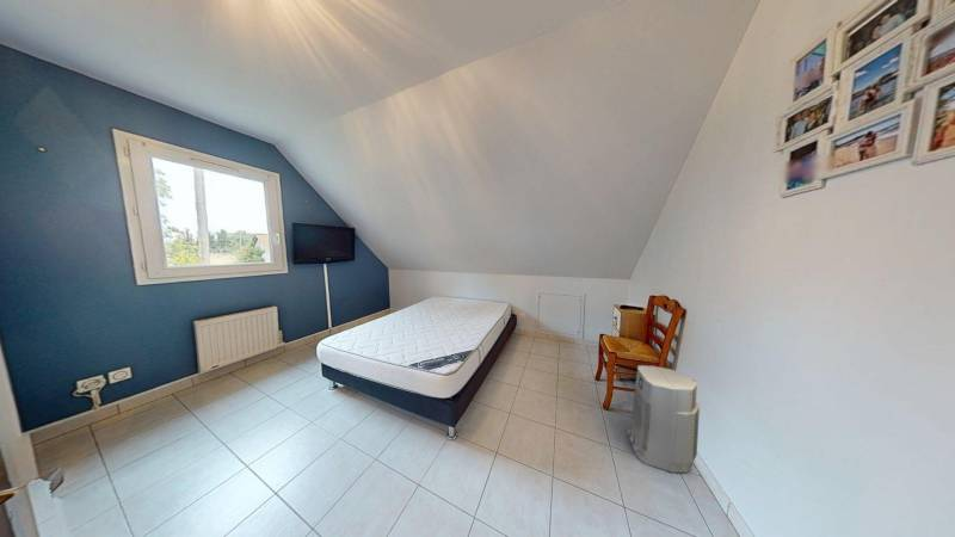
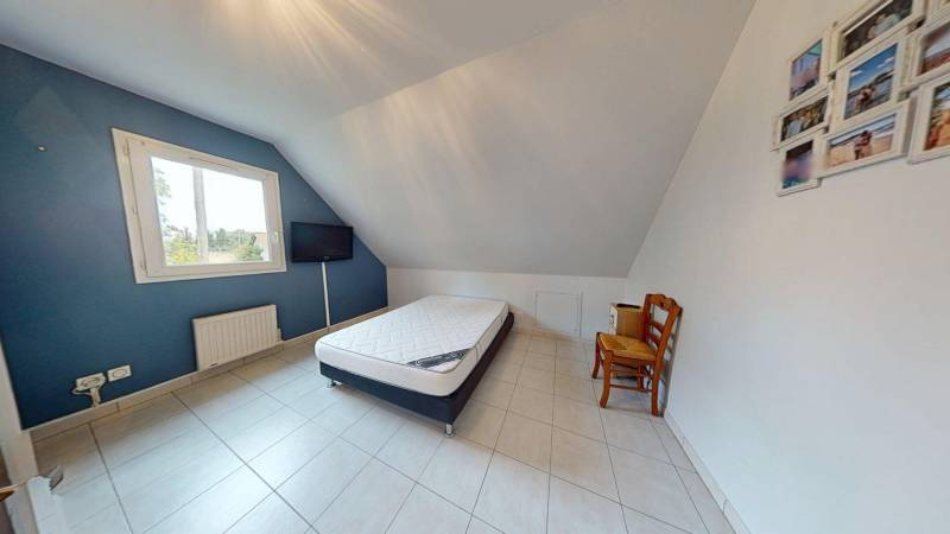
- air purifier (663, 414)
